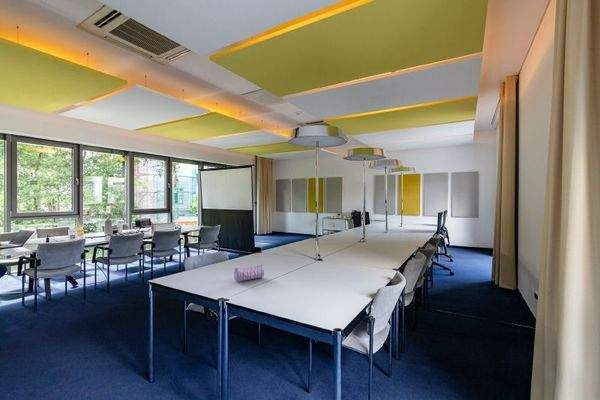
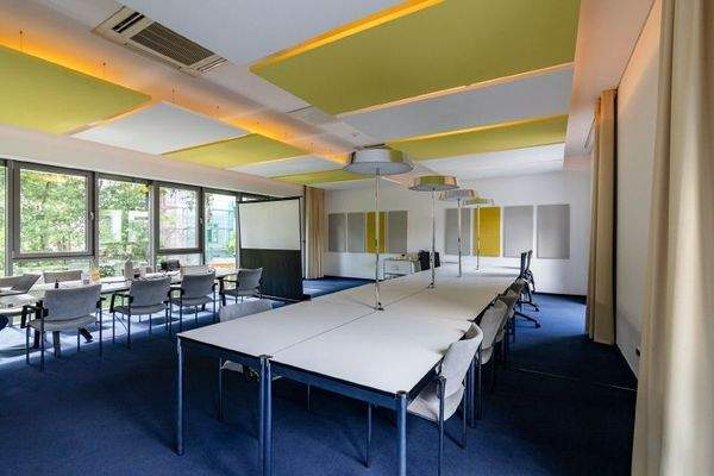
- pencil case (249, 272)
